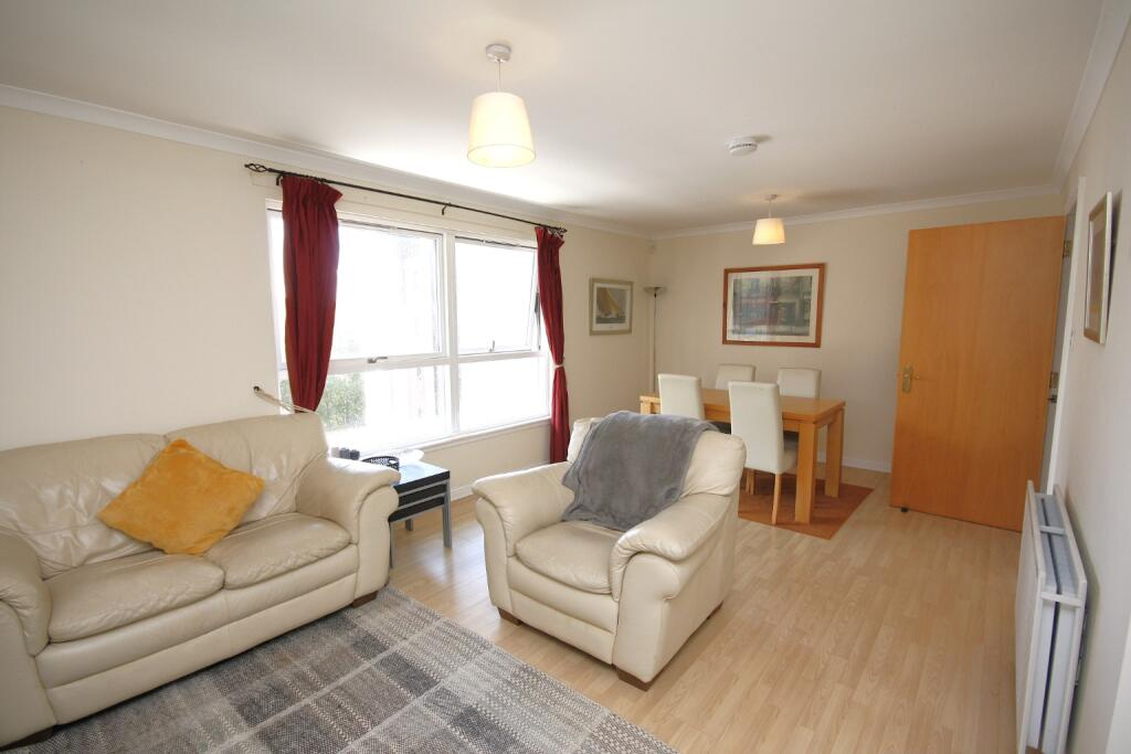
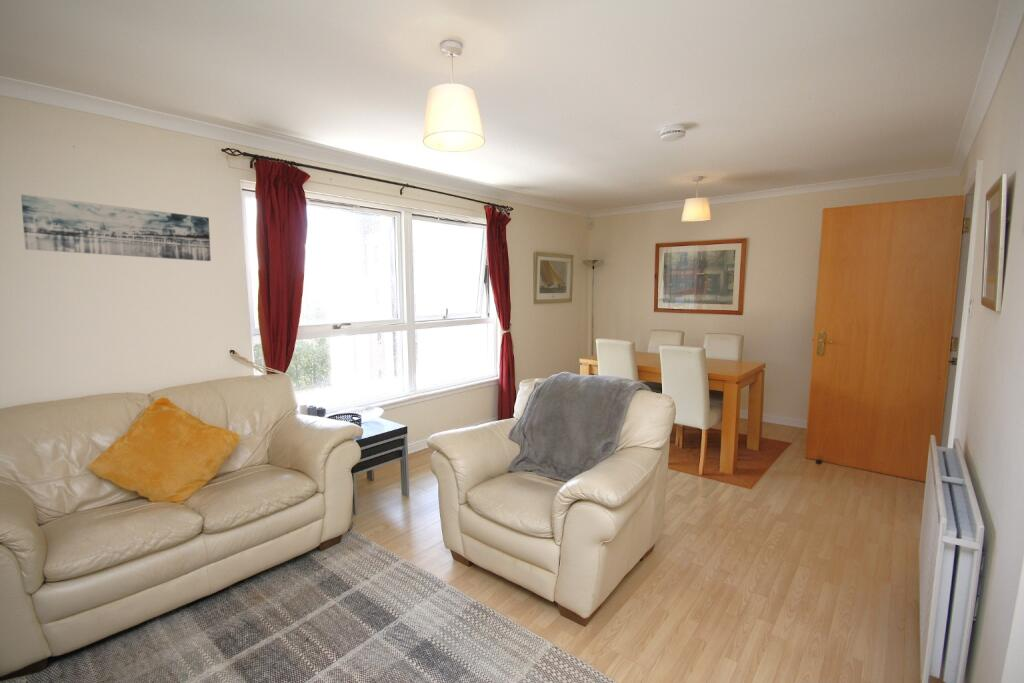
+ wall art (126, 231)
